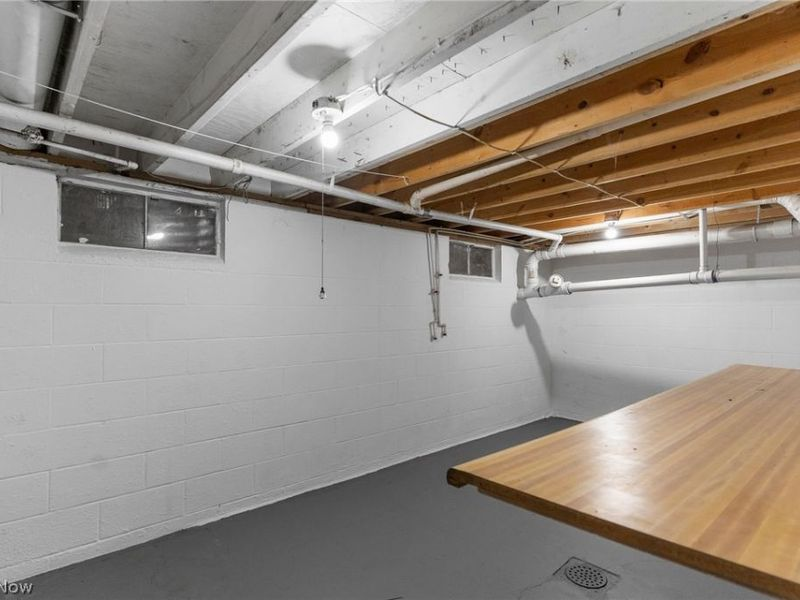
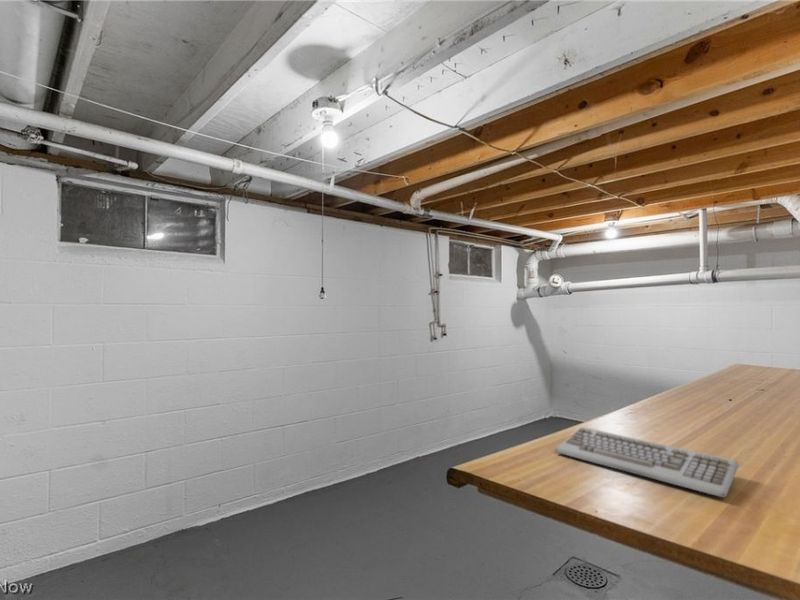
+ keyboard (640, 455)
